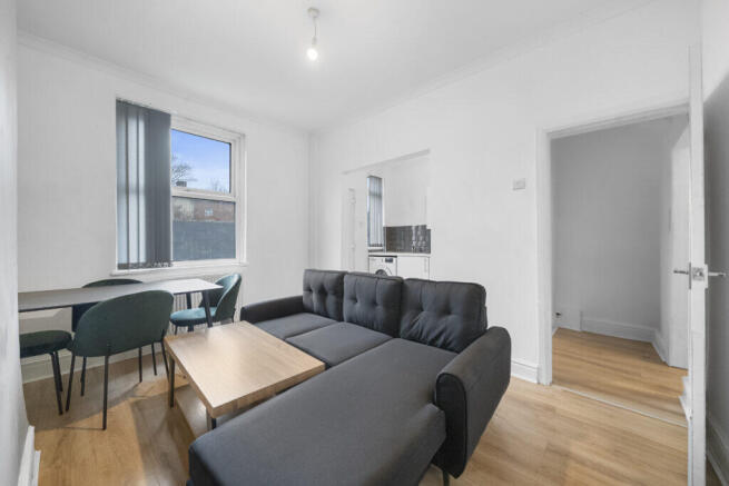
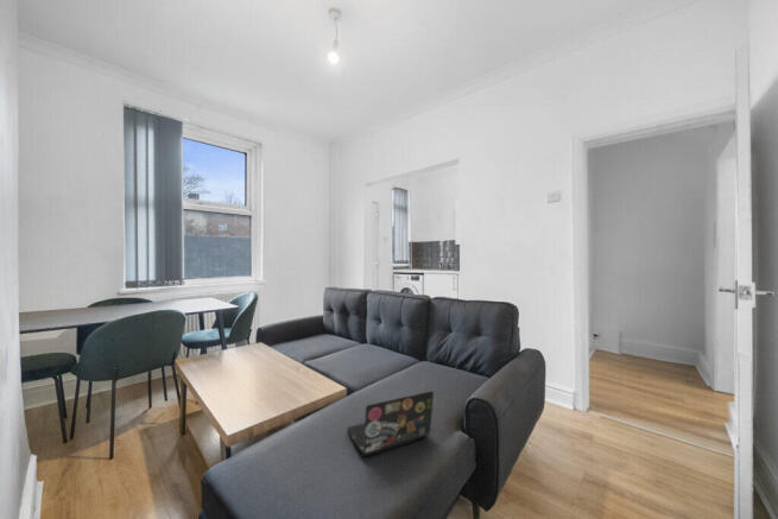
+ laptop (388, 411)
